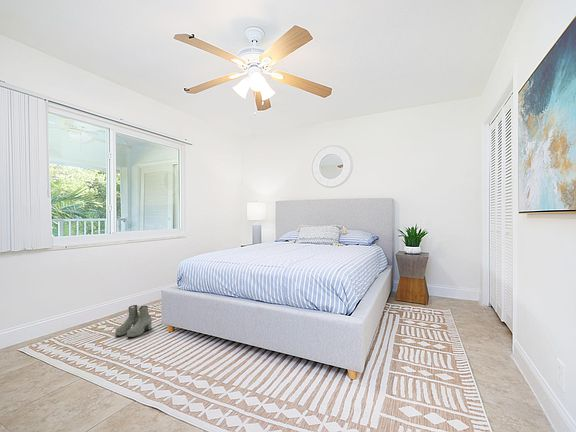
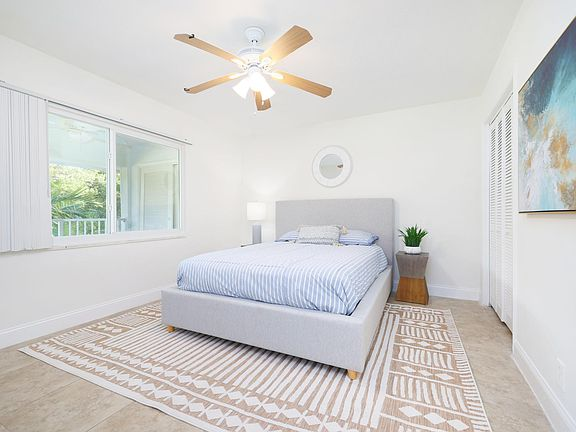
- boots (134, 320)
